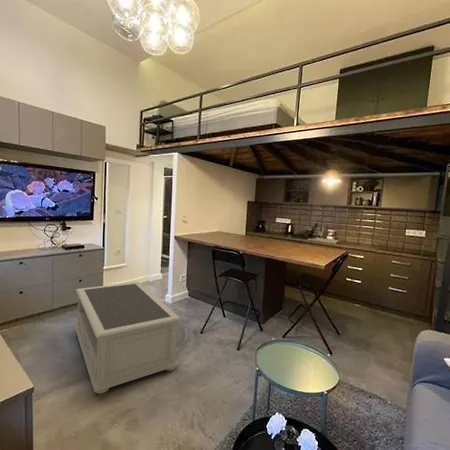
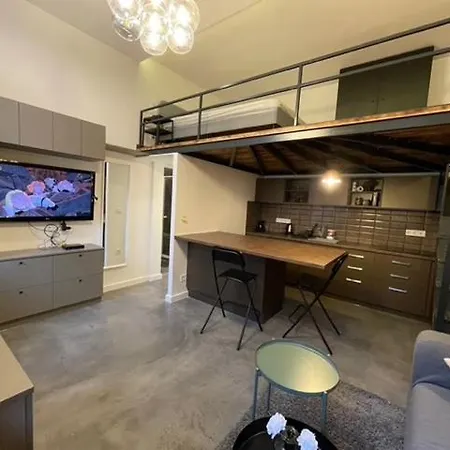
- coffee table (122, 325)
